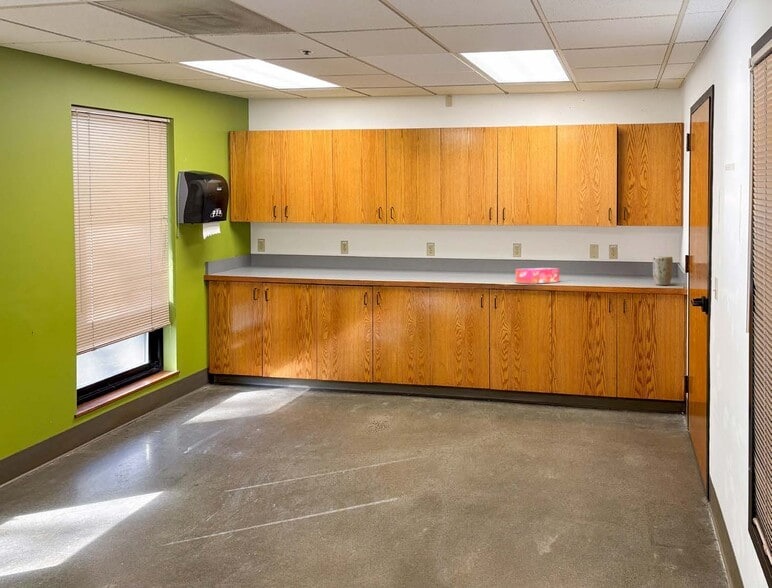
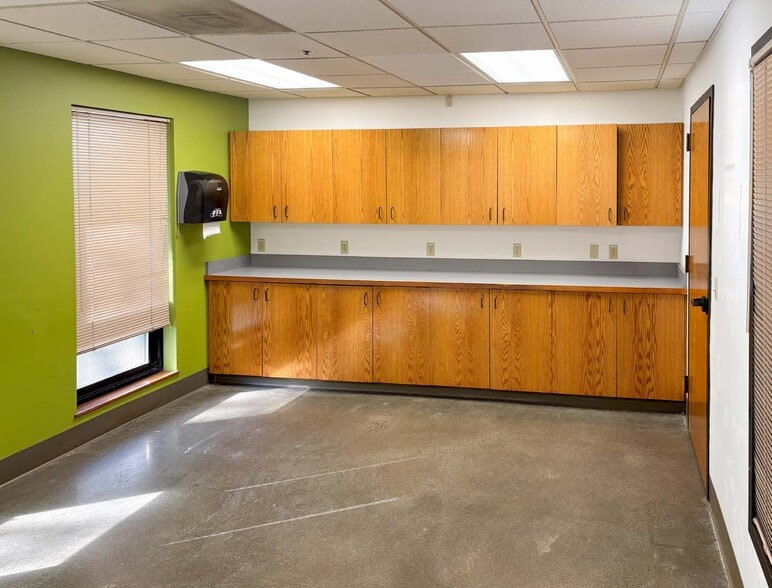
- plant pot (662, 270)
- tissue box (537, 275)
